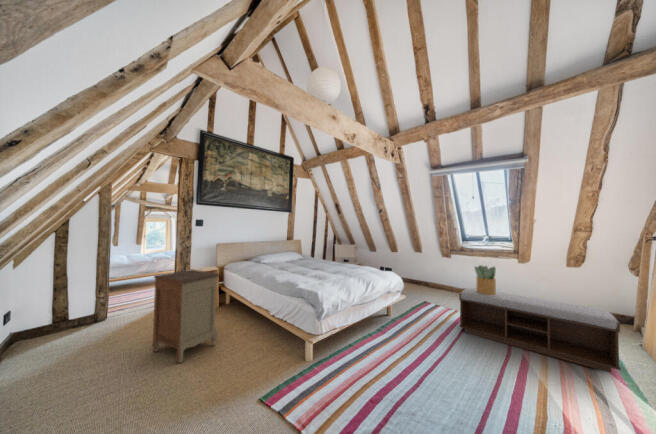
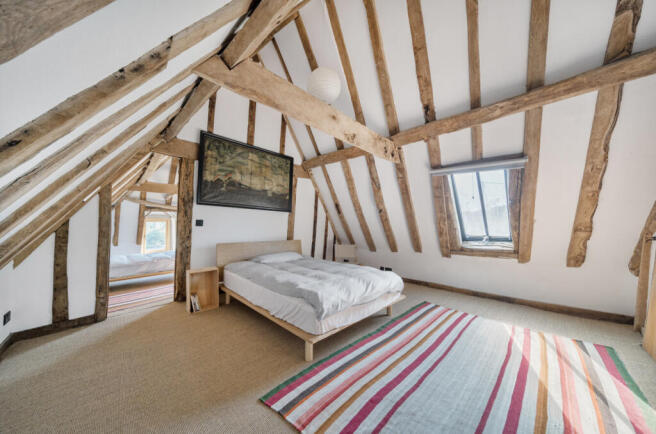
- potted plant (484, 278)
- nightstand (189, 310)
- bench (527, 321)
